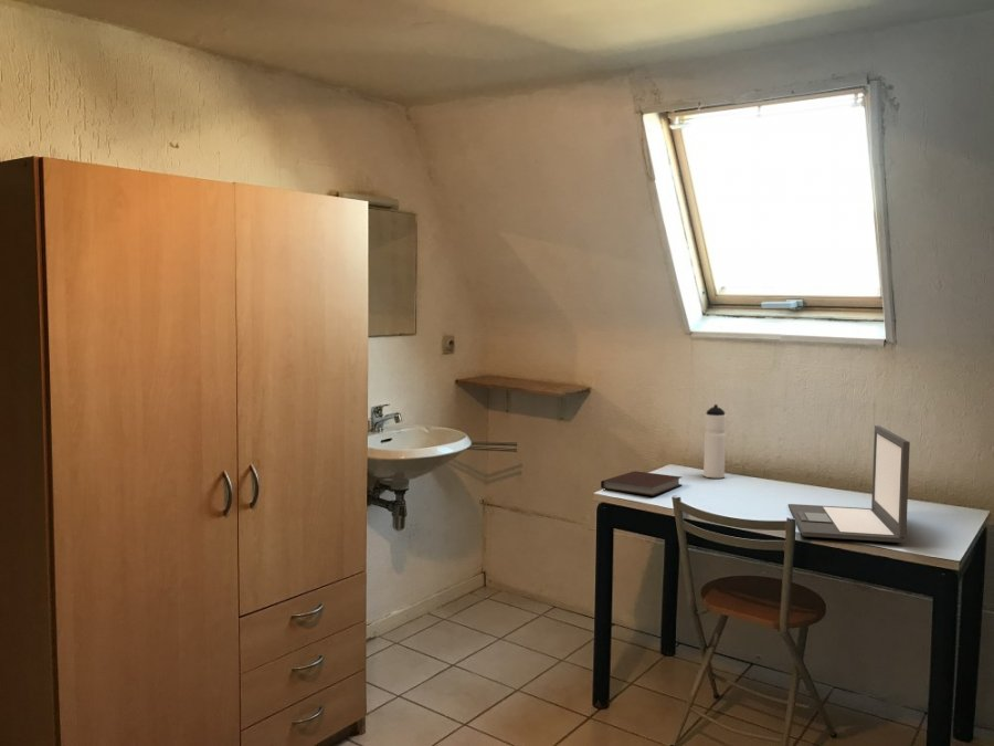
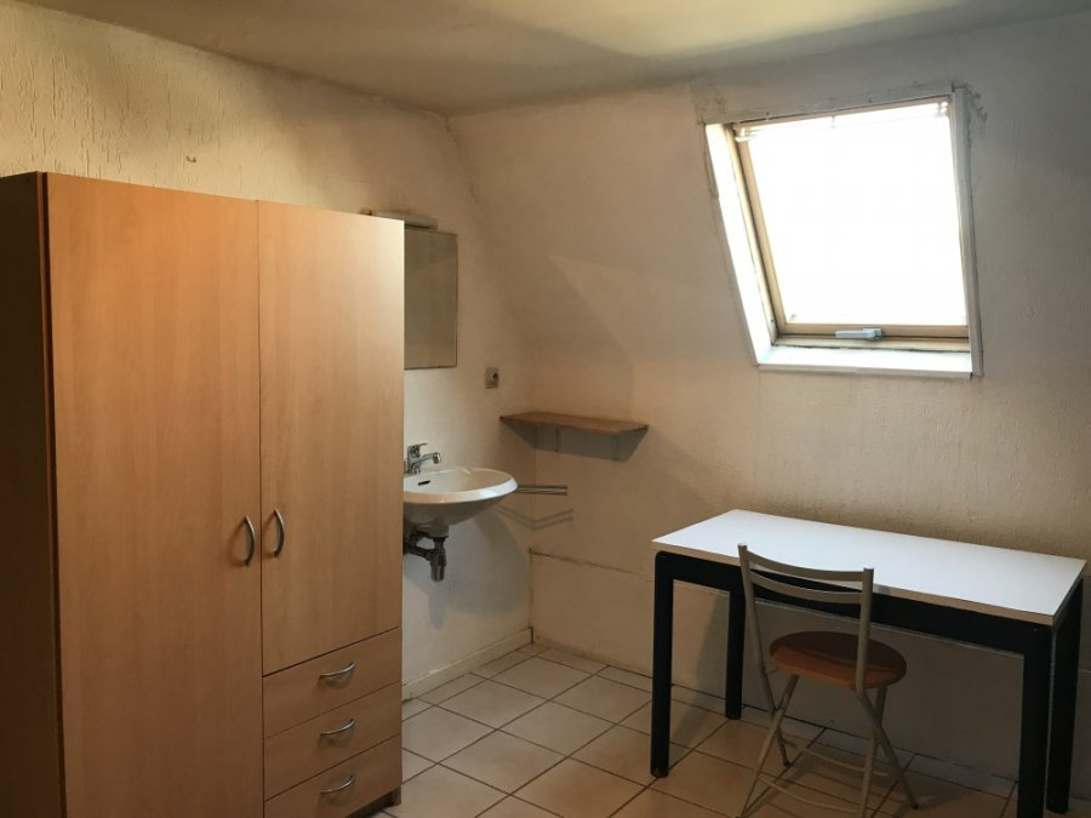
- notebook (642, 482)
- laptop (838, 506)
- water bottle (715, 440)
